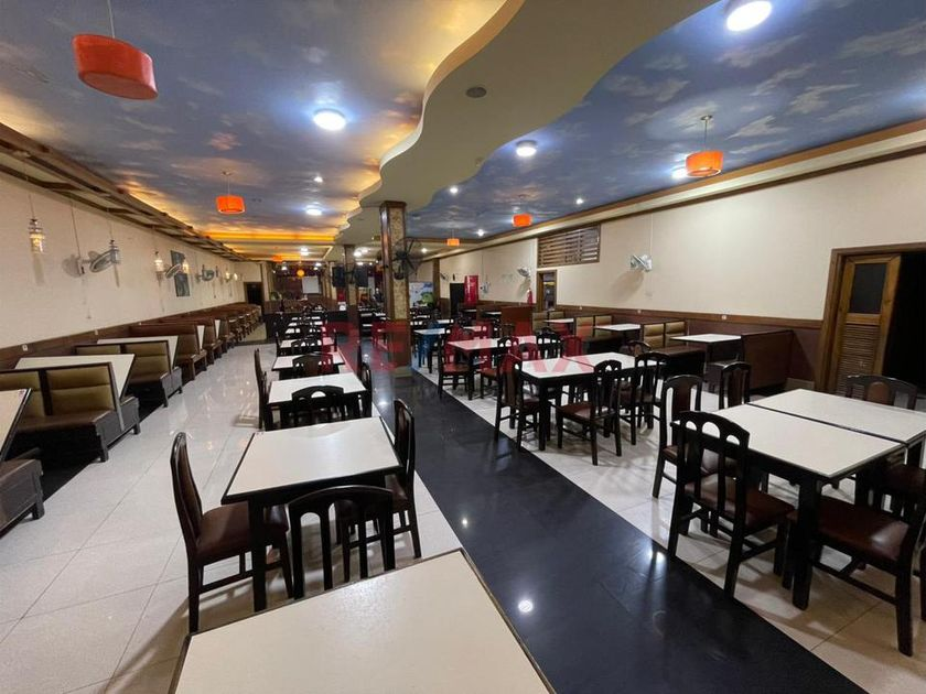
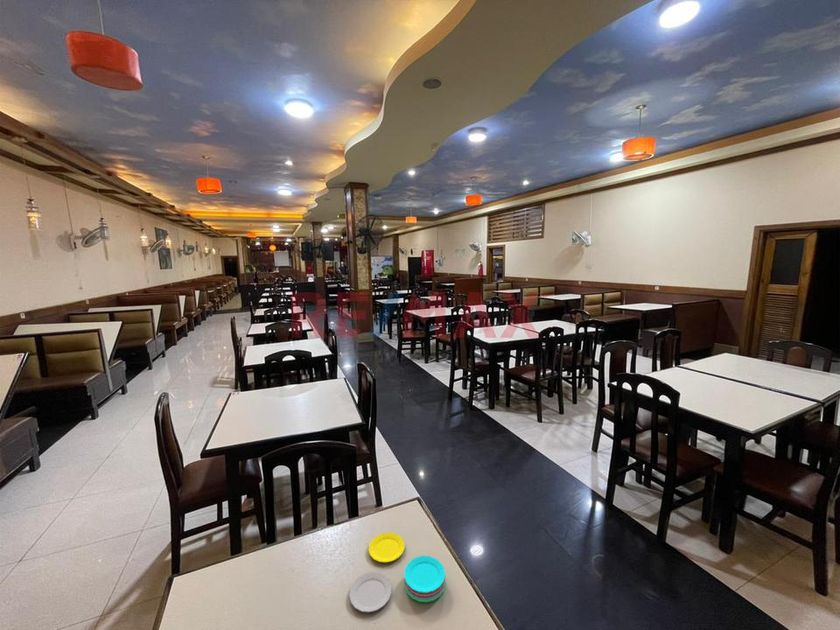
+ plate (386, 577)
